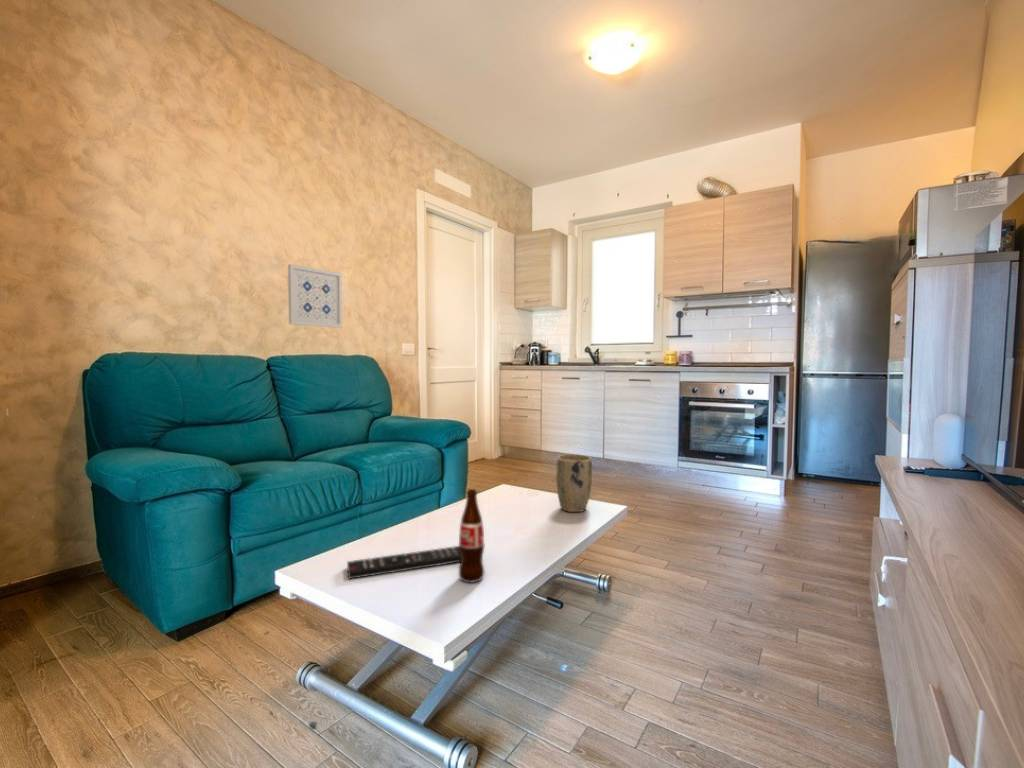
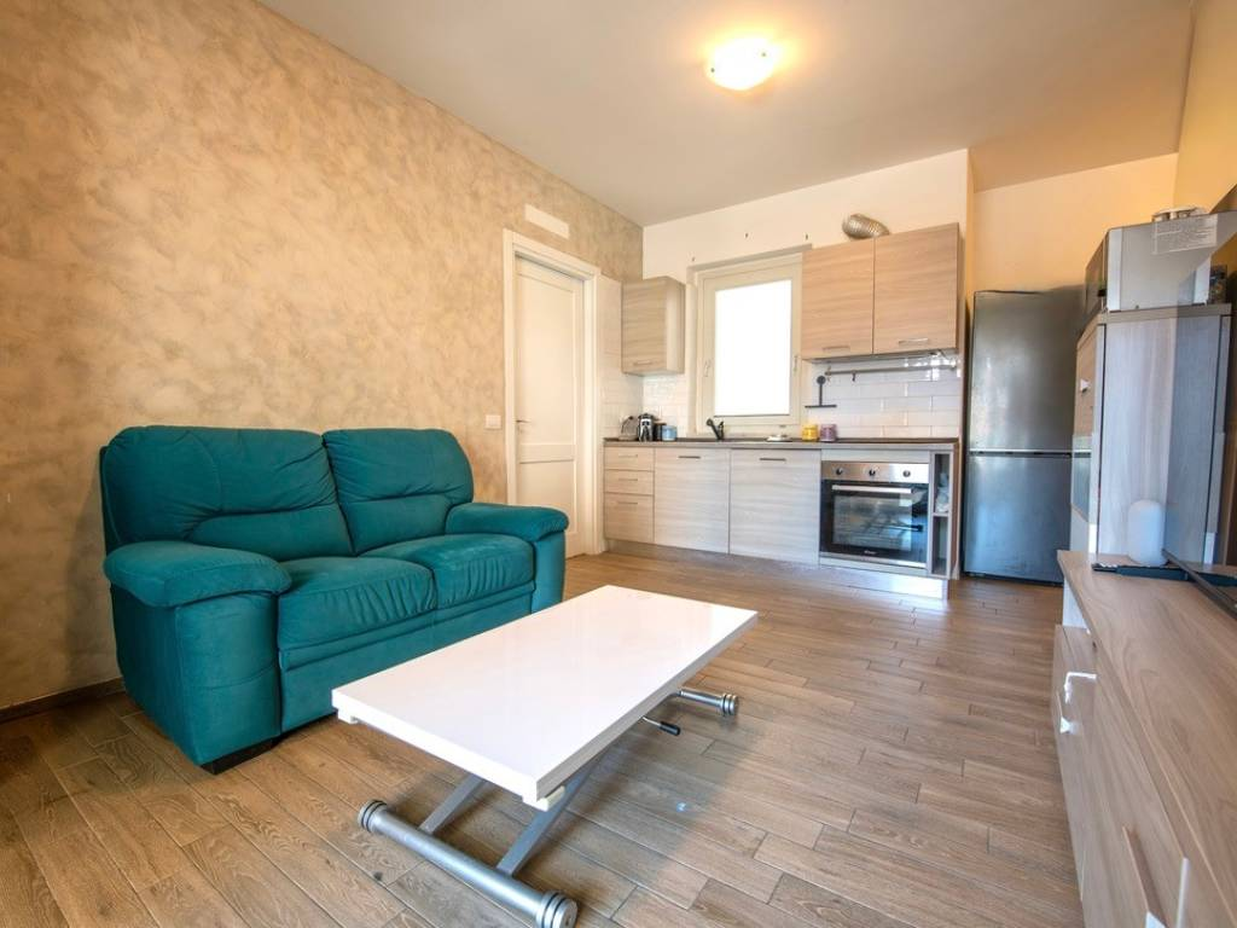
- bottle (471, 534)
- remote control (407, 560)
- plant pot (573, 483)
- wall art (316, 297)
